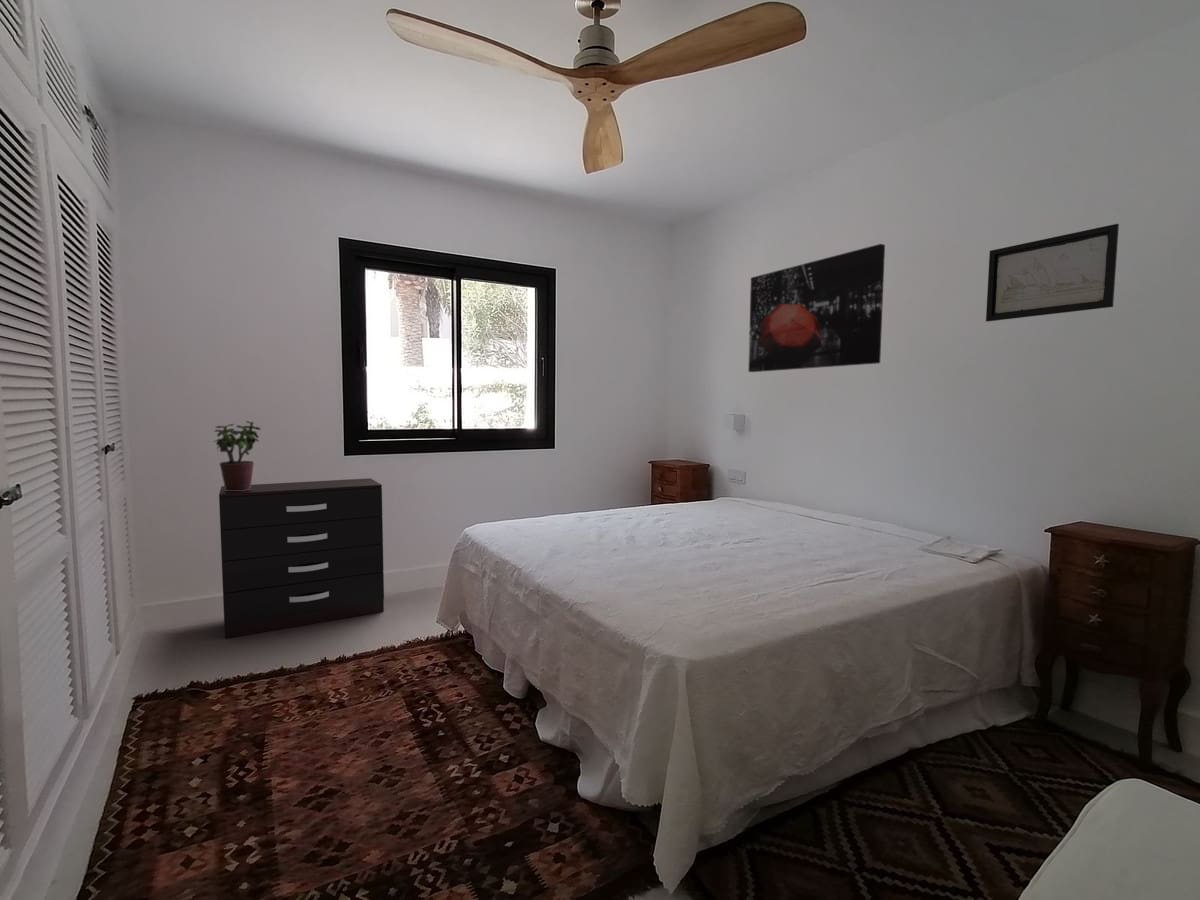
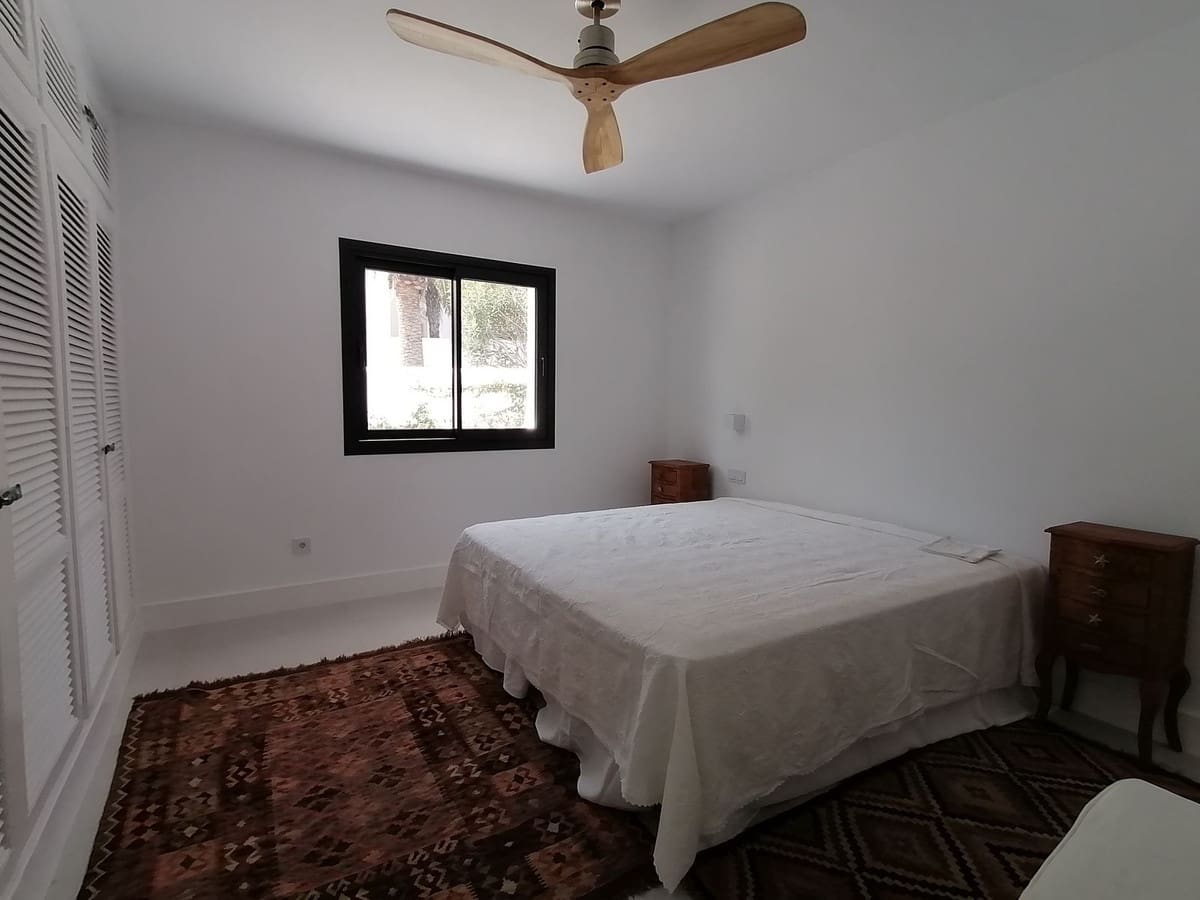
- dresser (305, 551)
- wall art (808, 315)
- potted plant (239, 455)
- wall art (1046, 276)
